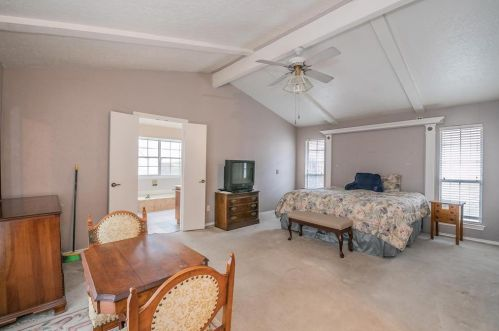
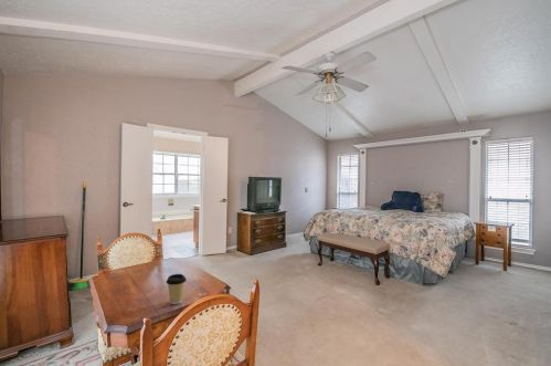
+ coffee cup (176, 289)
